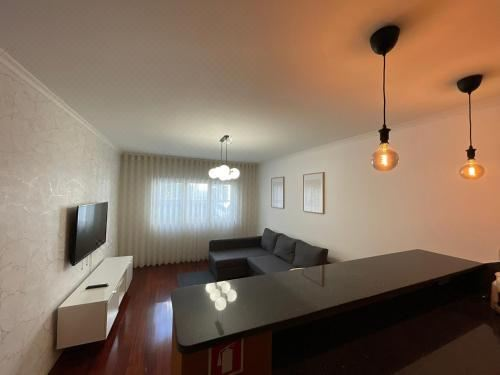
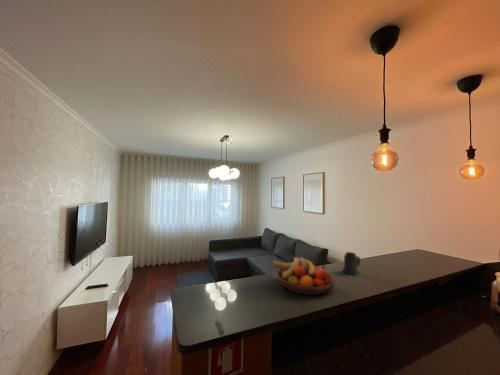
+ fruit bowl (304, 272)
+ mug (352, 262)
